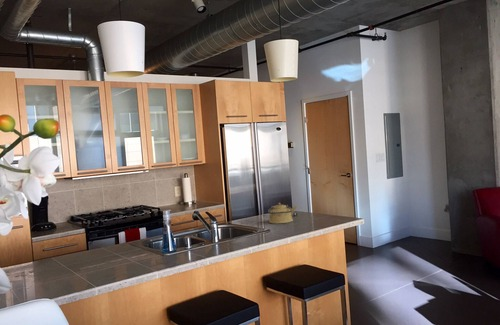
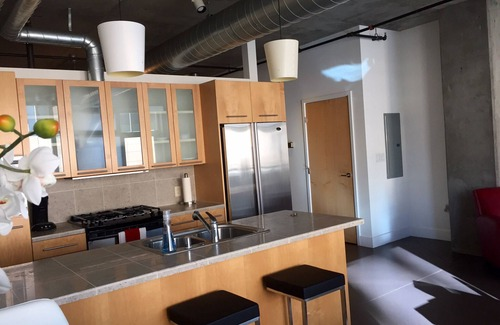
- kettle (282, 211)
